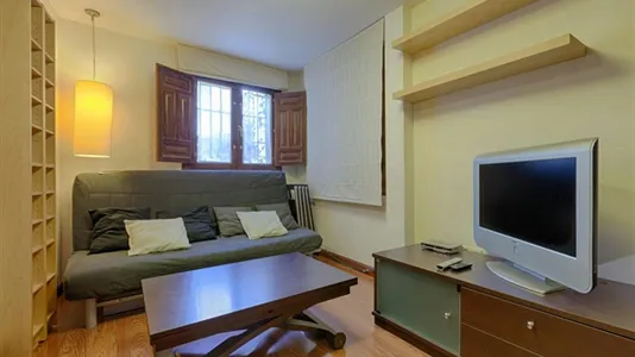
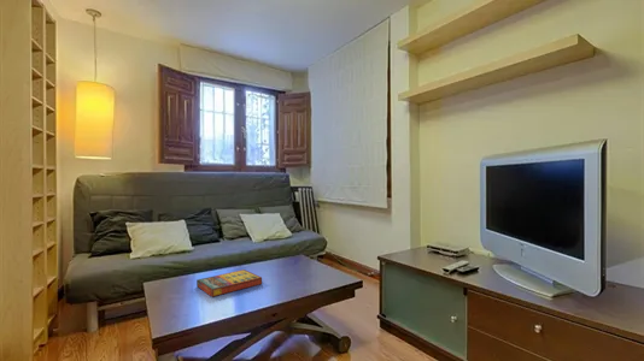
+ game compilation box (229, 282)
